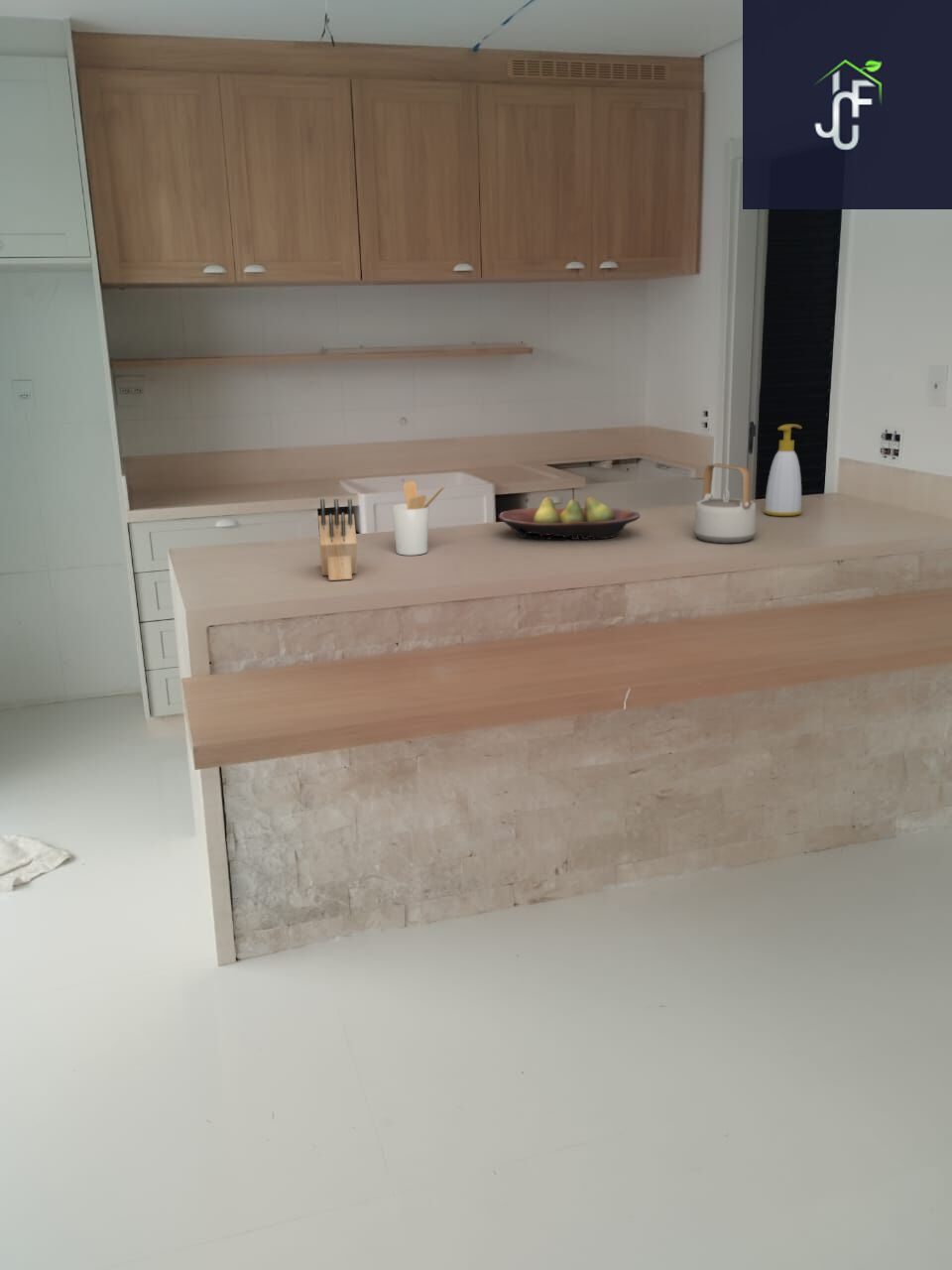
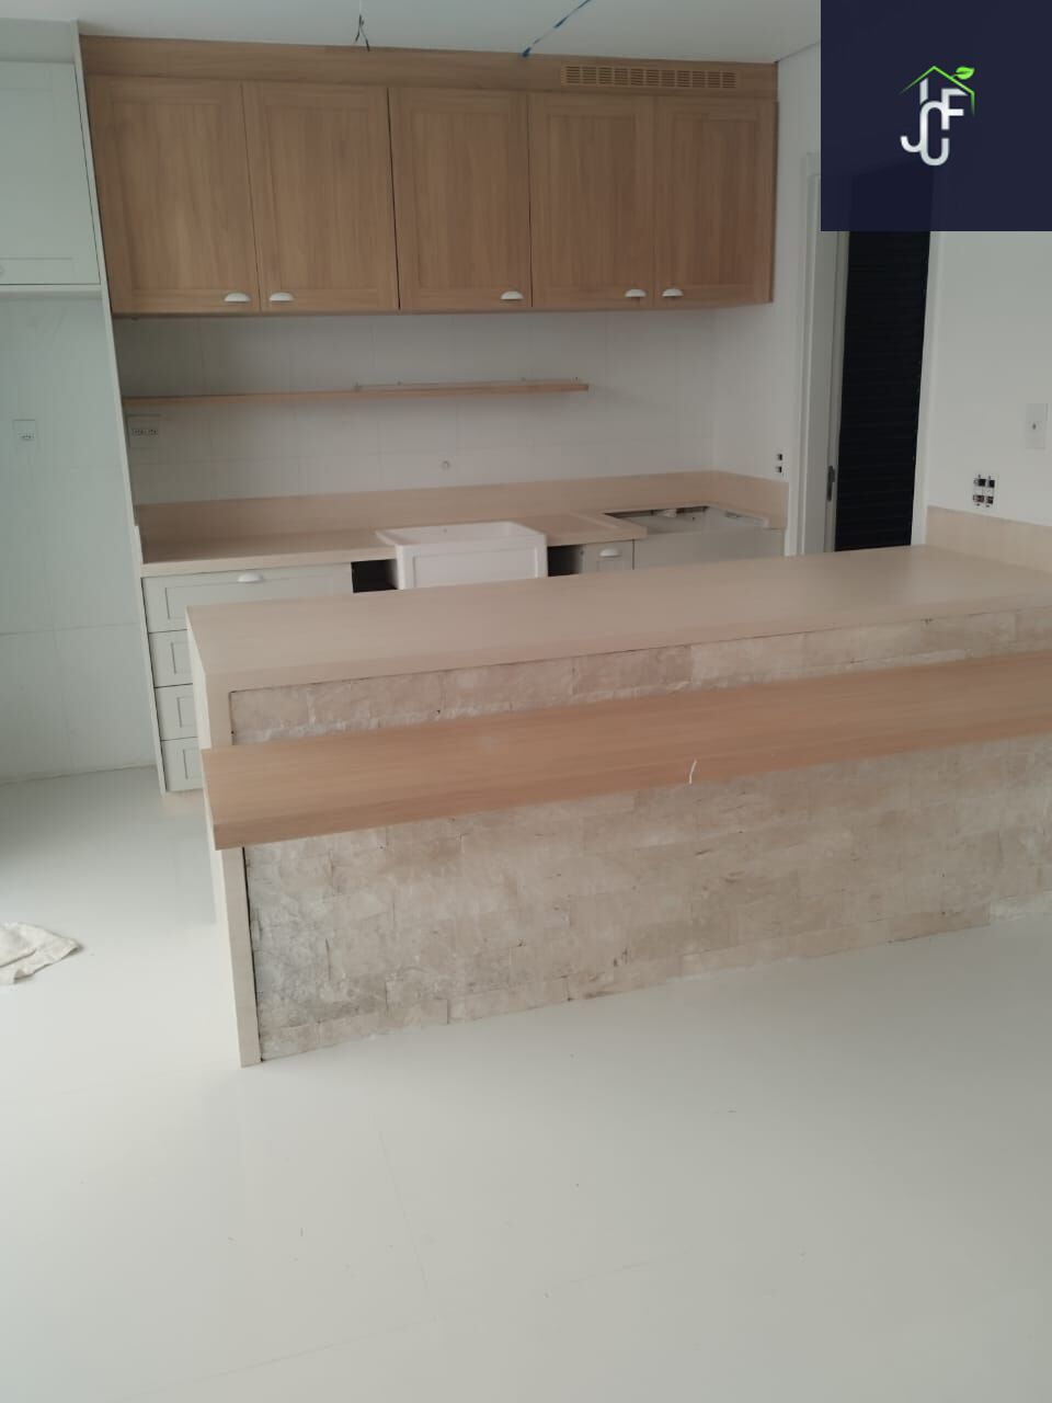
- soap bottle (785, 469)
- utensil holder (420, 517)
- teapot (721, 501)
- knife block (336, 534)
- fruit bowl (568, 516)
